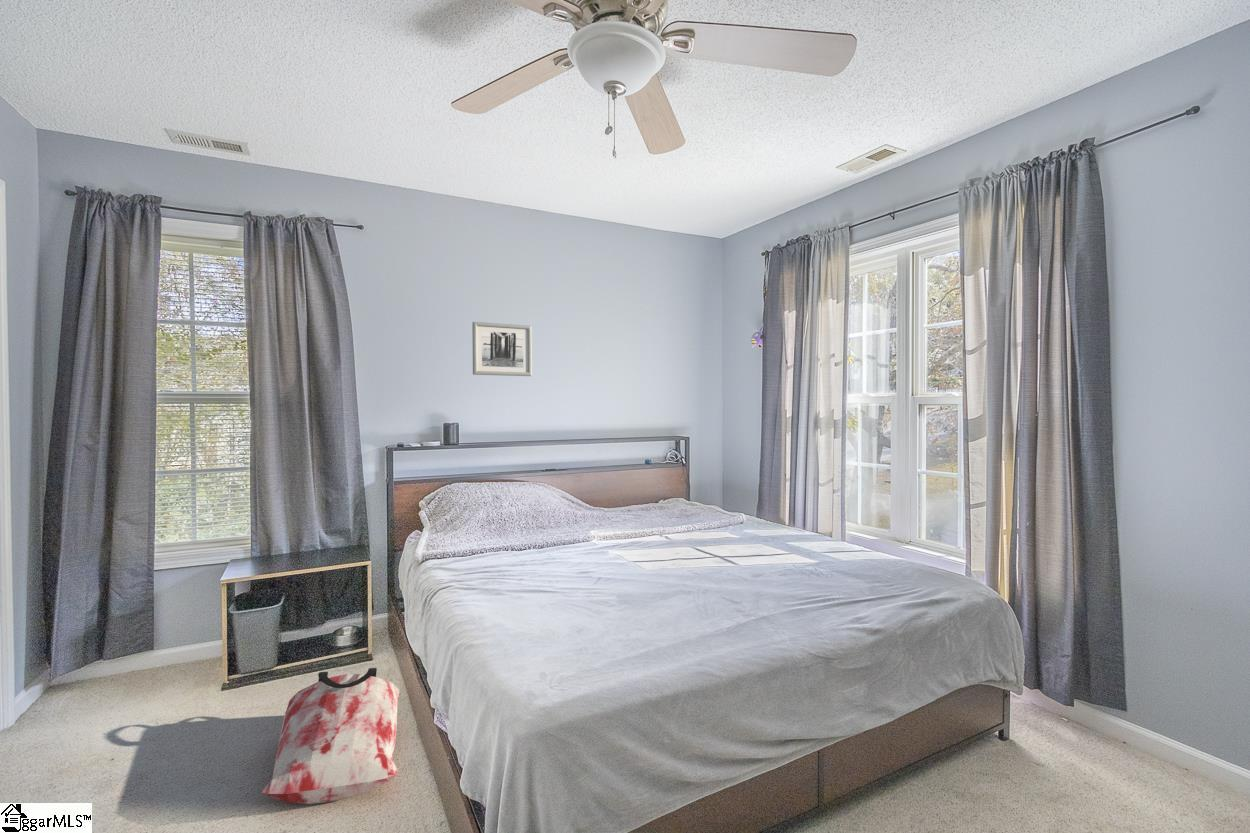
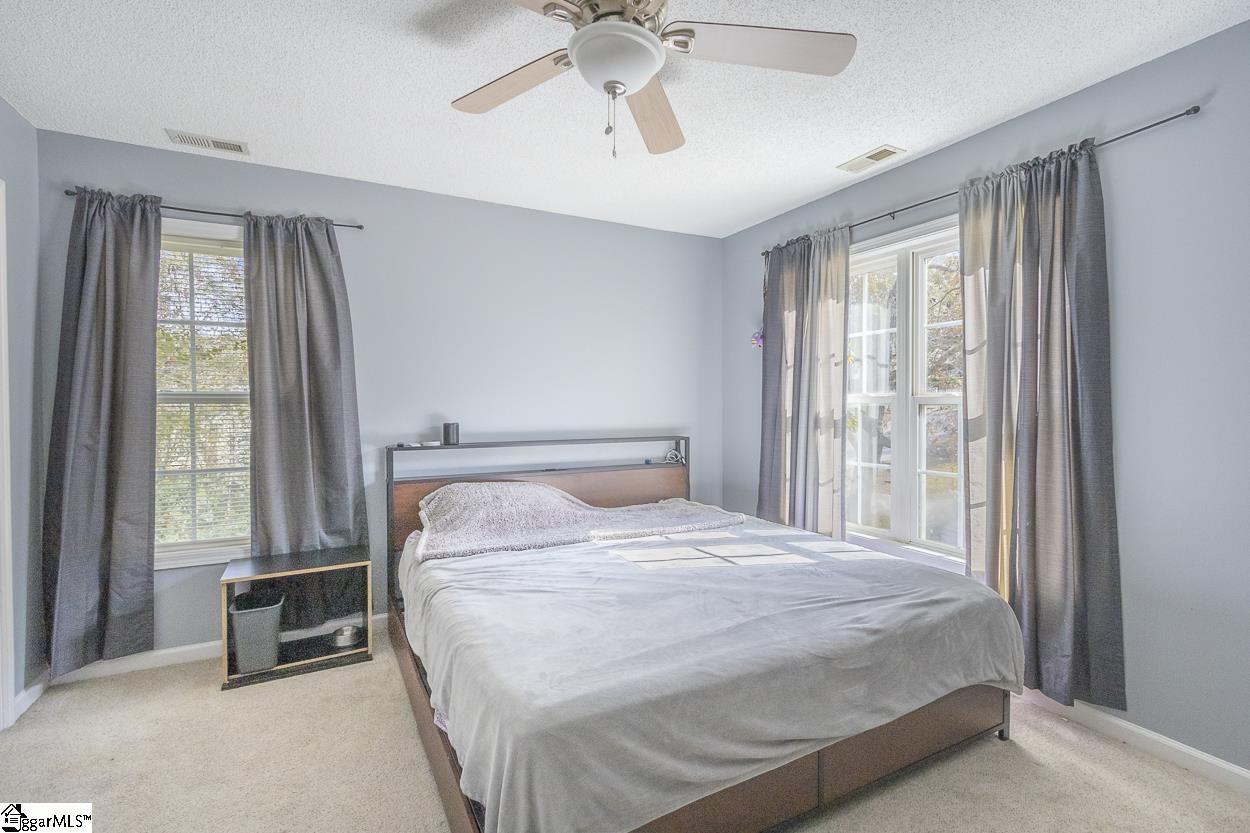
- bag (339, 728)
- wall art (502, 349)
